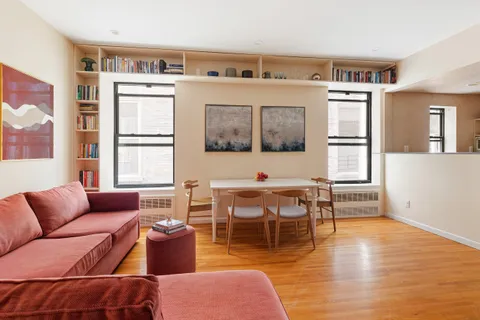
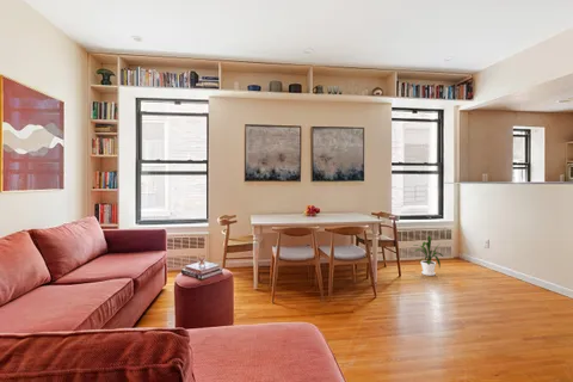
+ house plant (426, 255)
